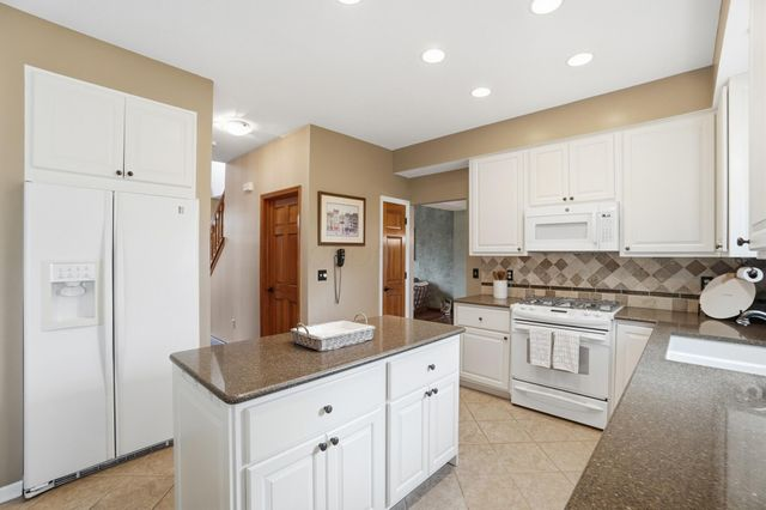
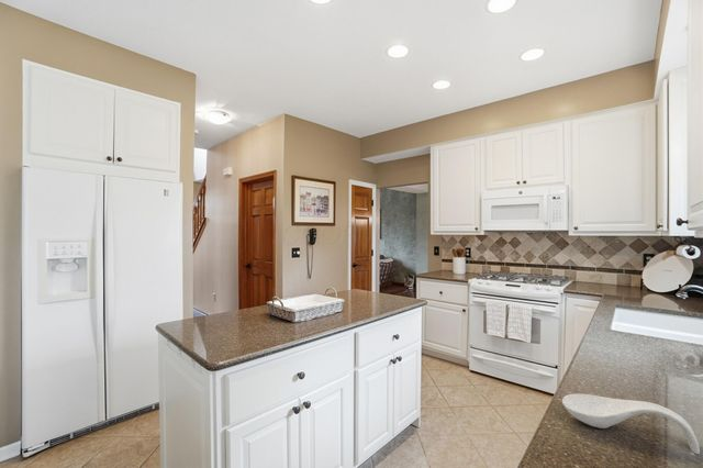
+ spoon rest (623, 413)
